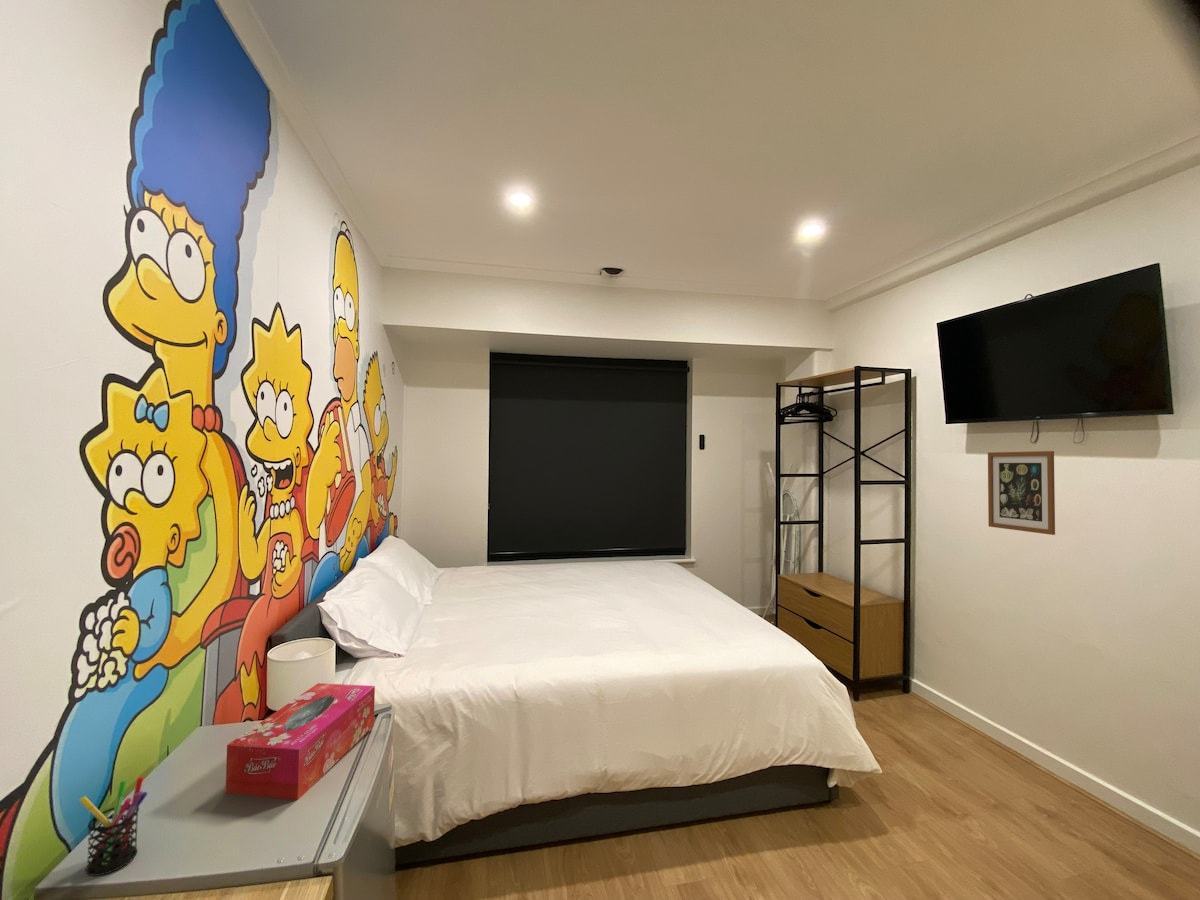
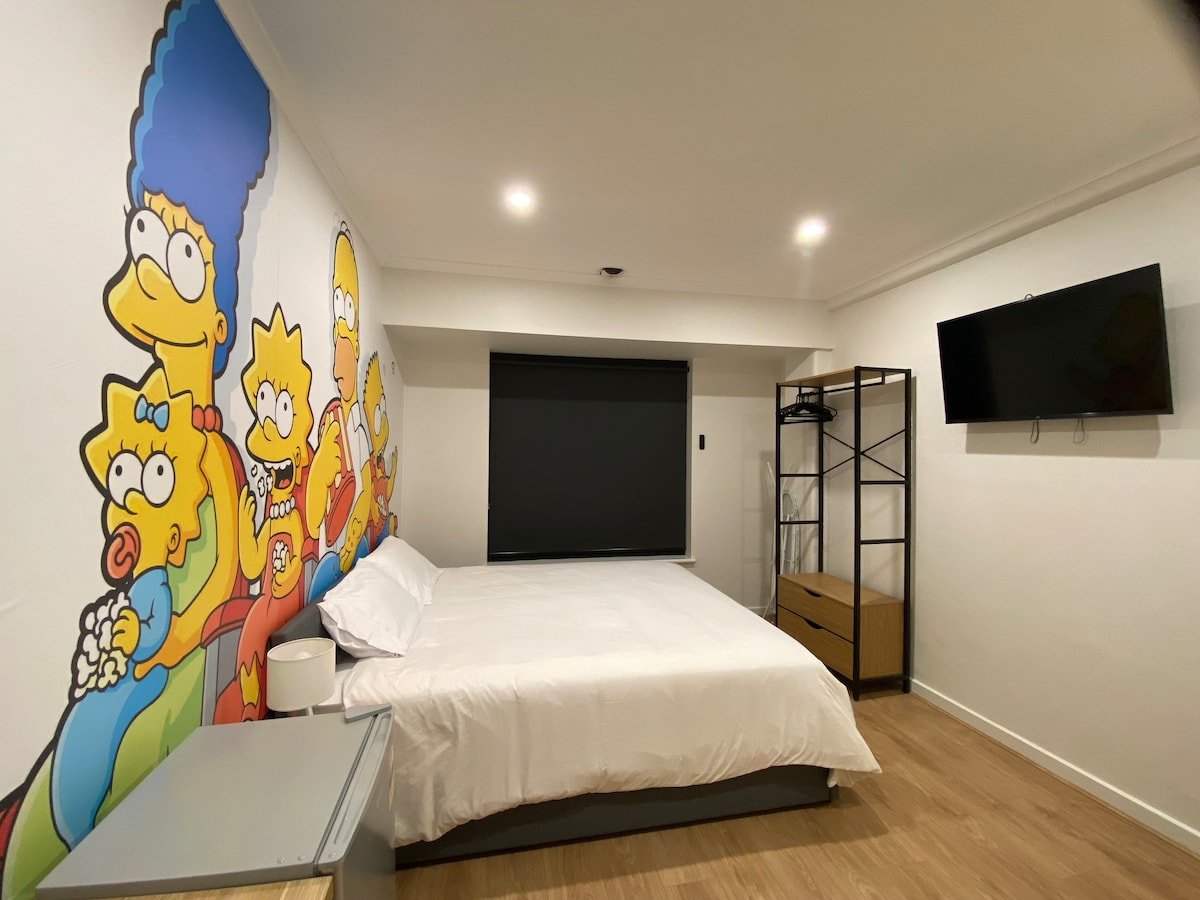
- tissue box (309, 734)
- pen holder (118, 818)
- wall art (1019, 491)
